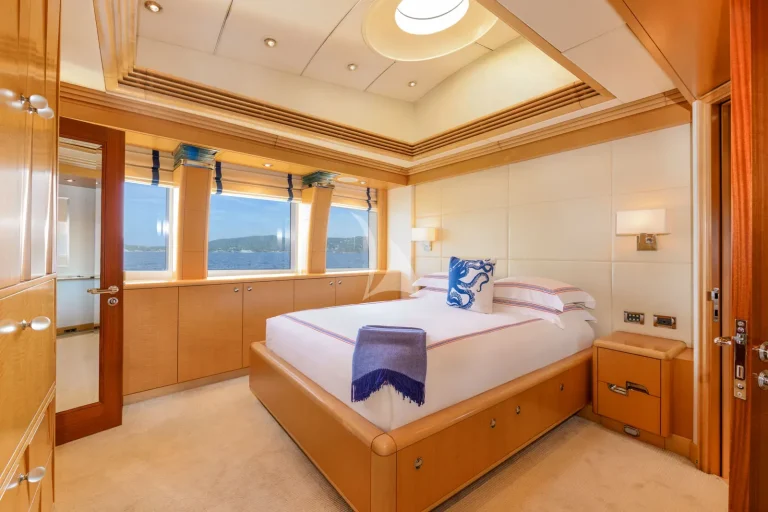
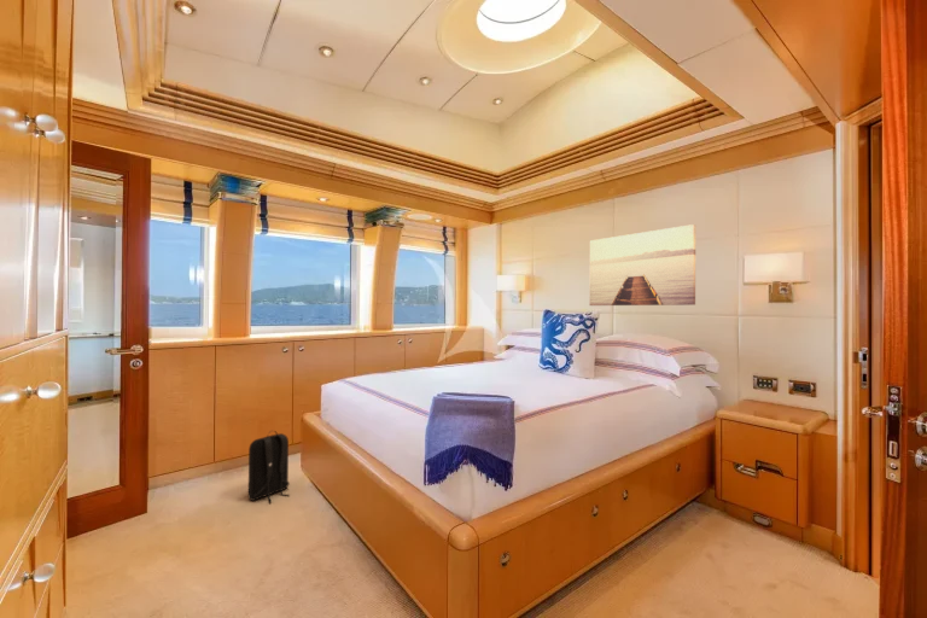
+ backpack (272, 462)
+ wall art (636, 269)
